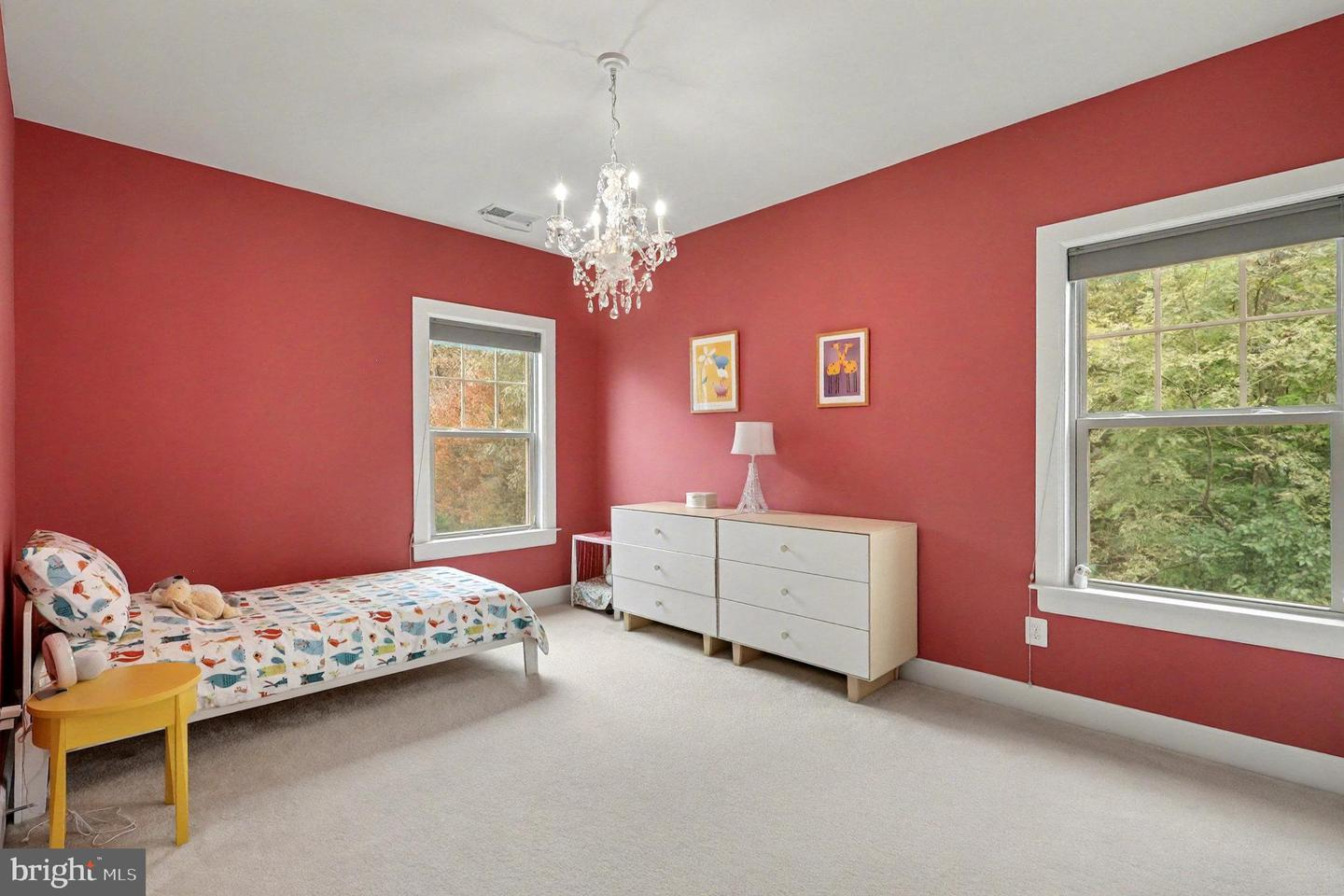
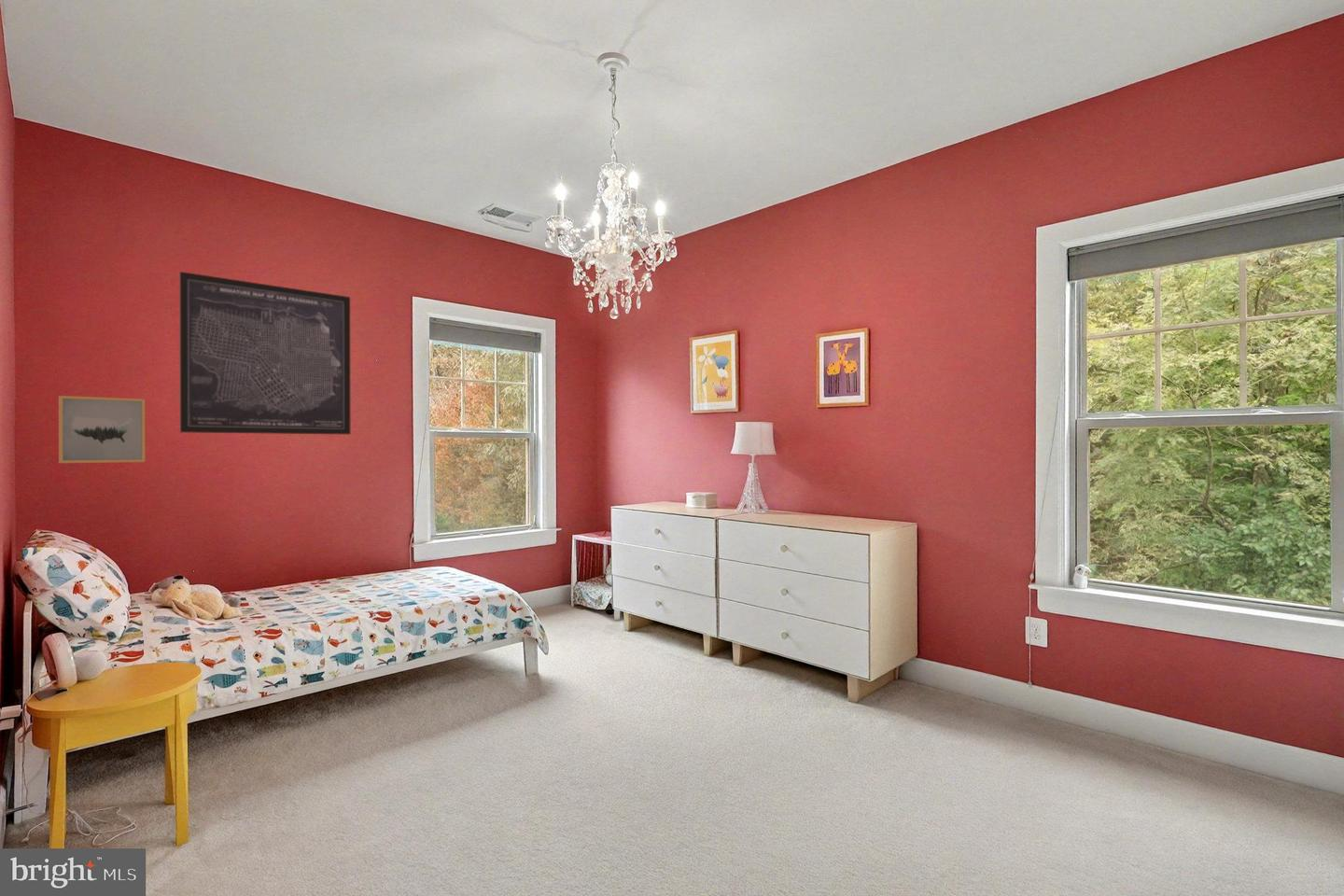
+ wall art (103, 429)
+ wall art (271, 359)
